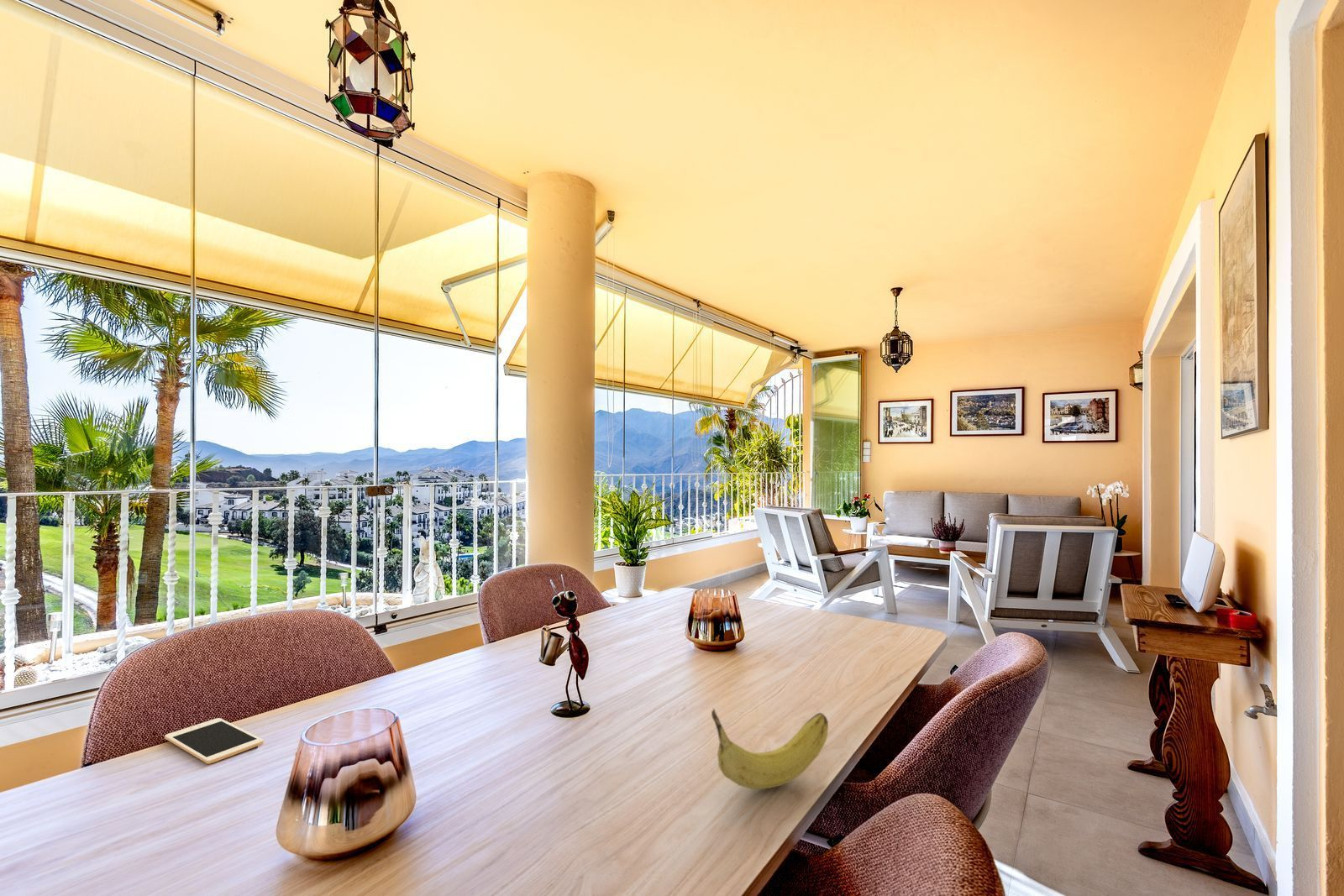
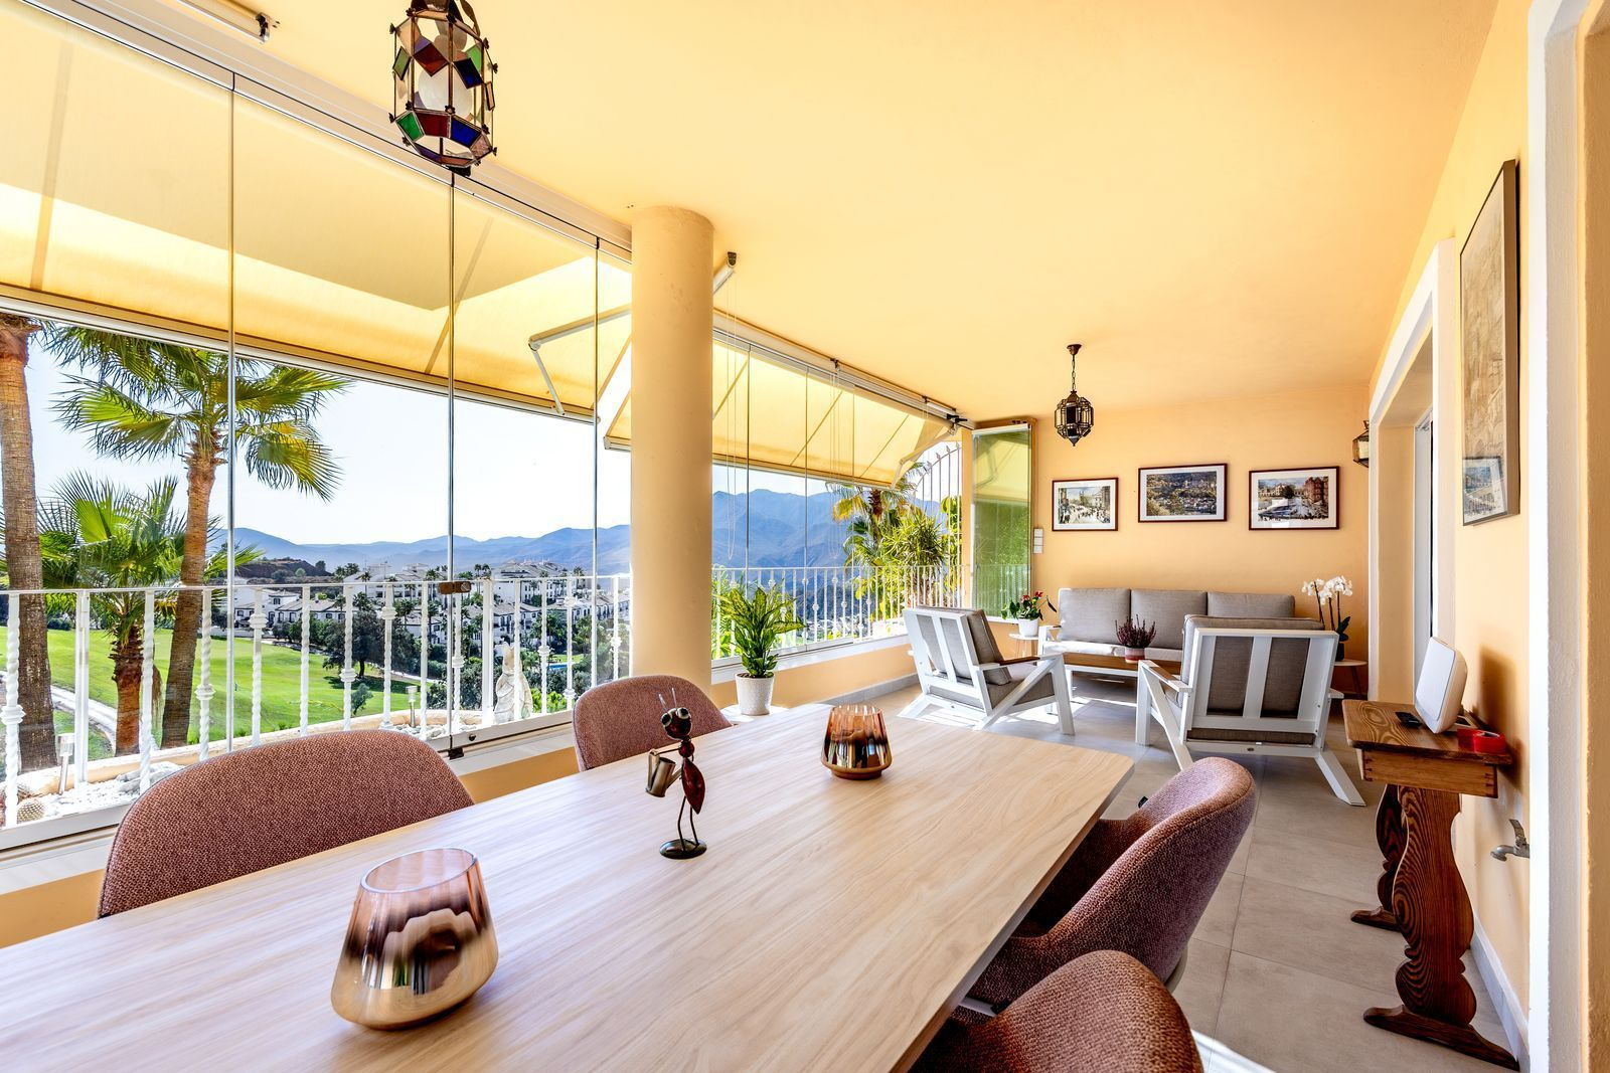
- cell phone (213, 739)
- fruit (776, 749)
